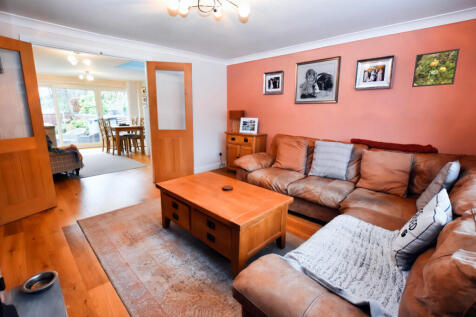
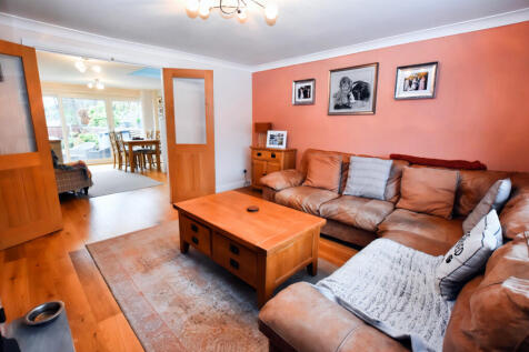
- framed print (434, 69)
